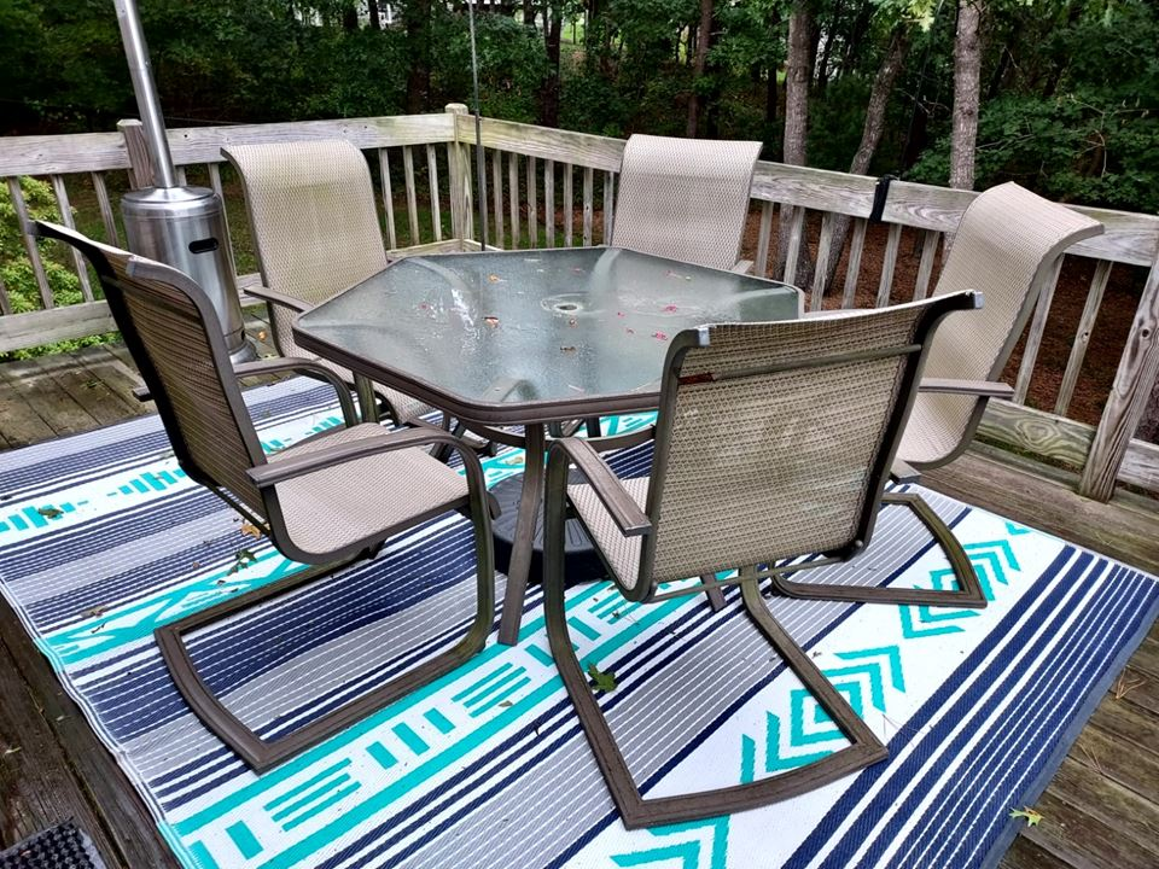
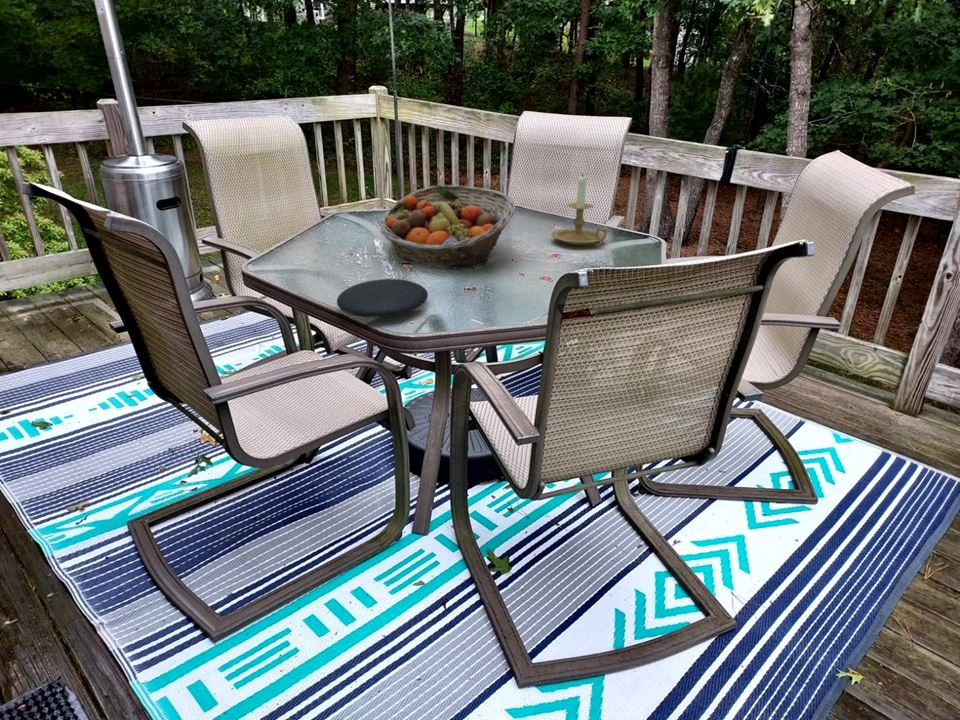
+ plate (383, 297)
+ fruit basket (446, 225)
+ candle holder (580, 208)
